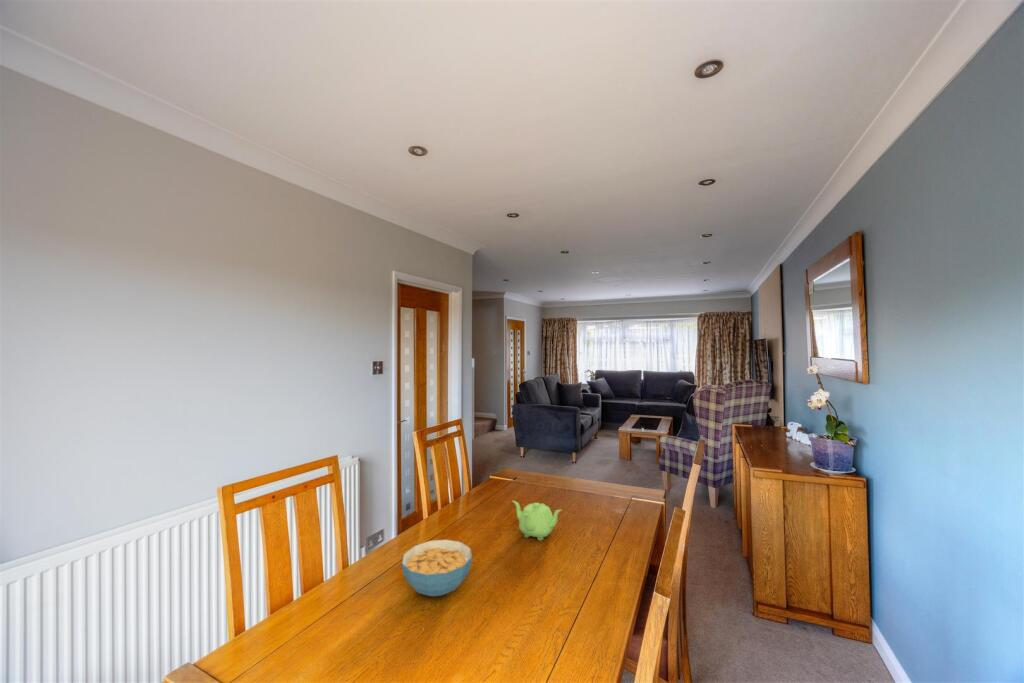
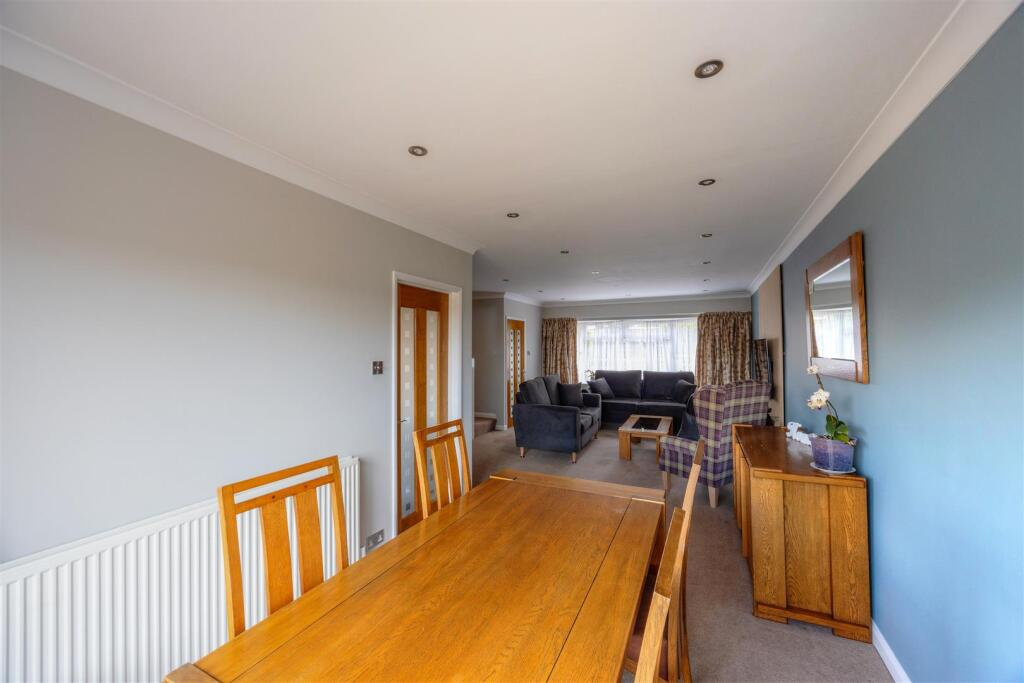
- teapot (535, 520)
- cereal bowl (437, 572)
